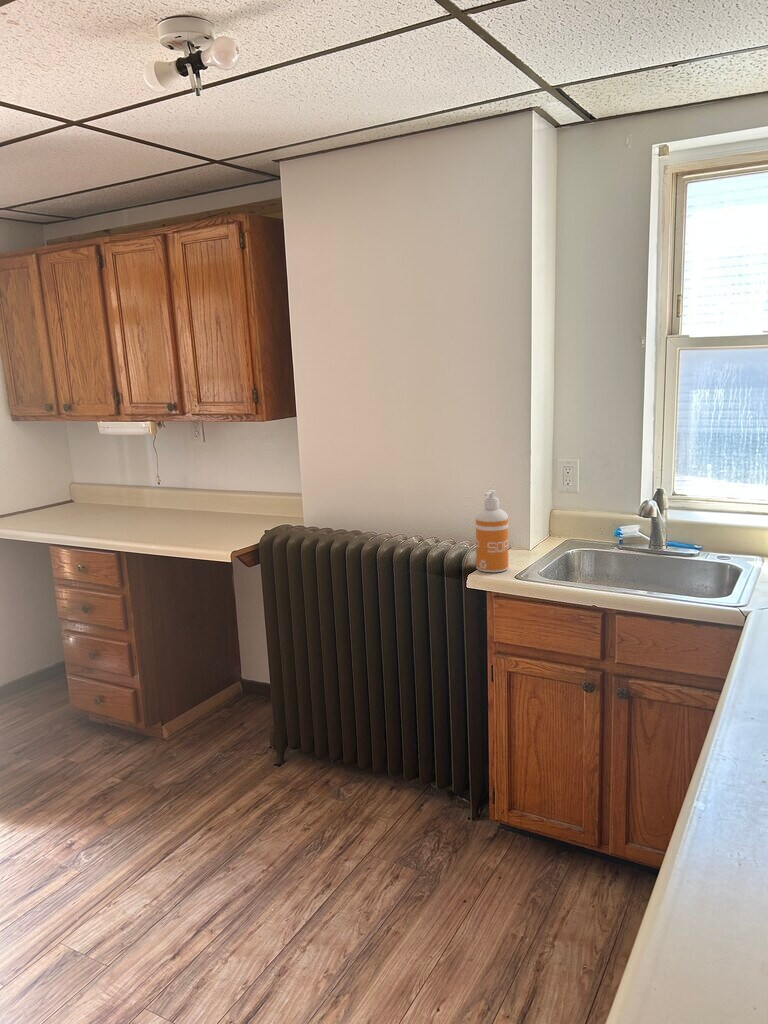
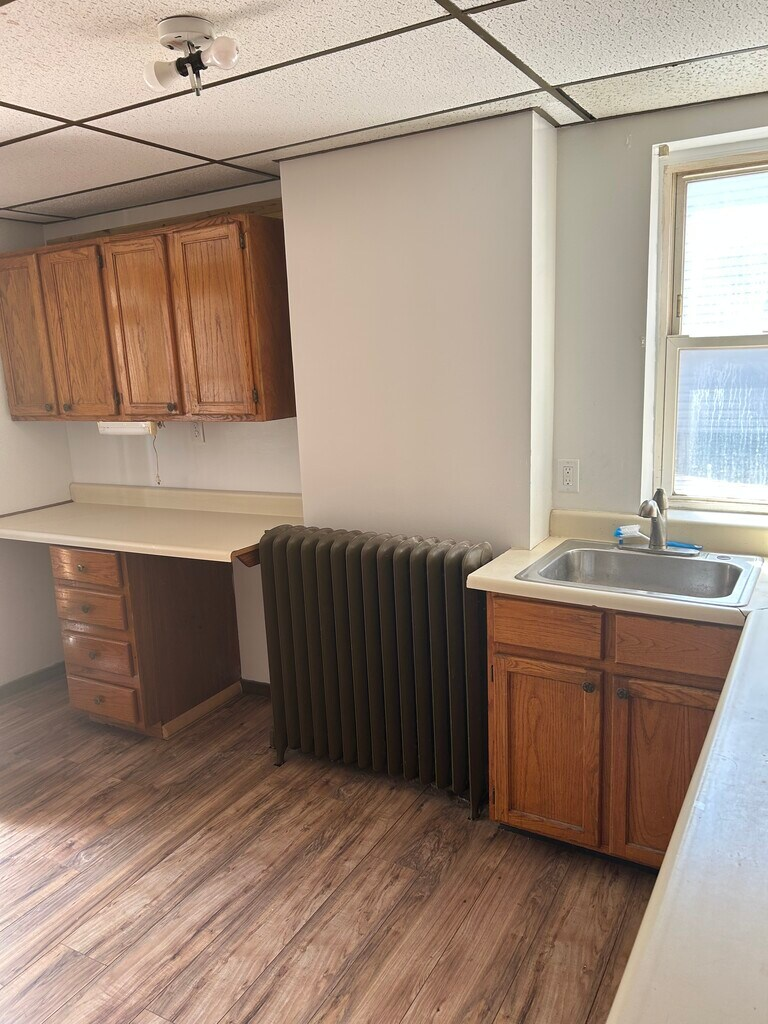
- soap dispenser (491, 529)
